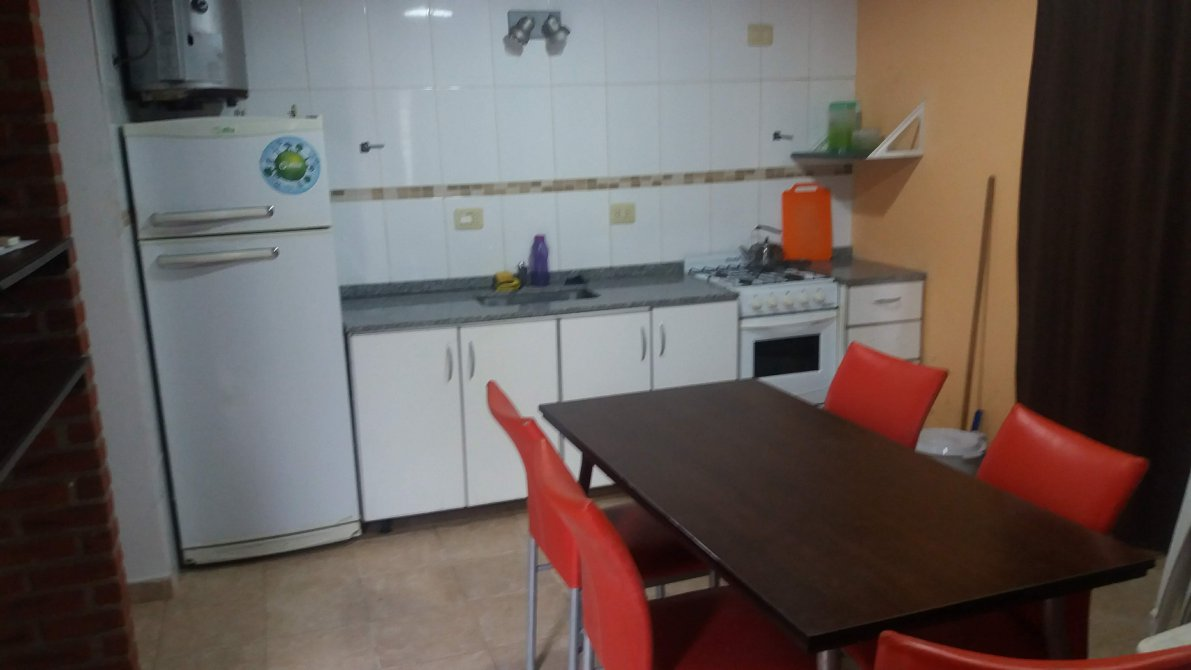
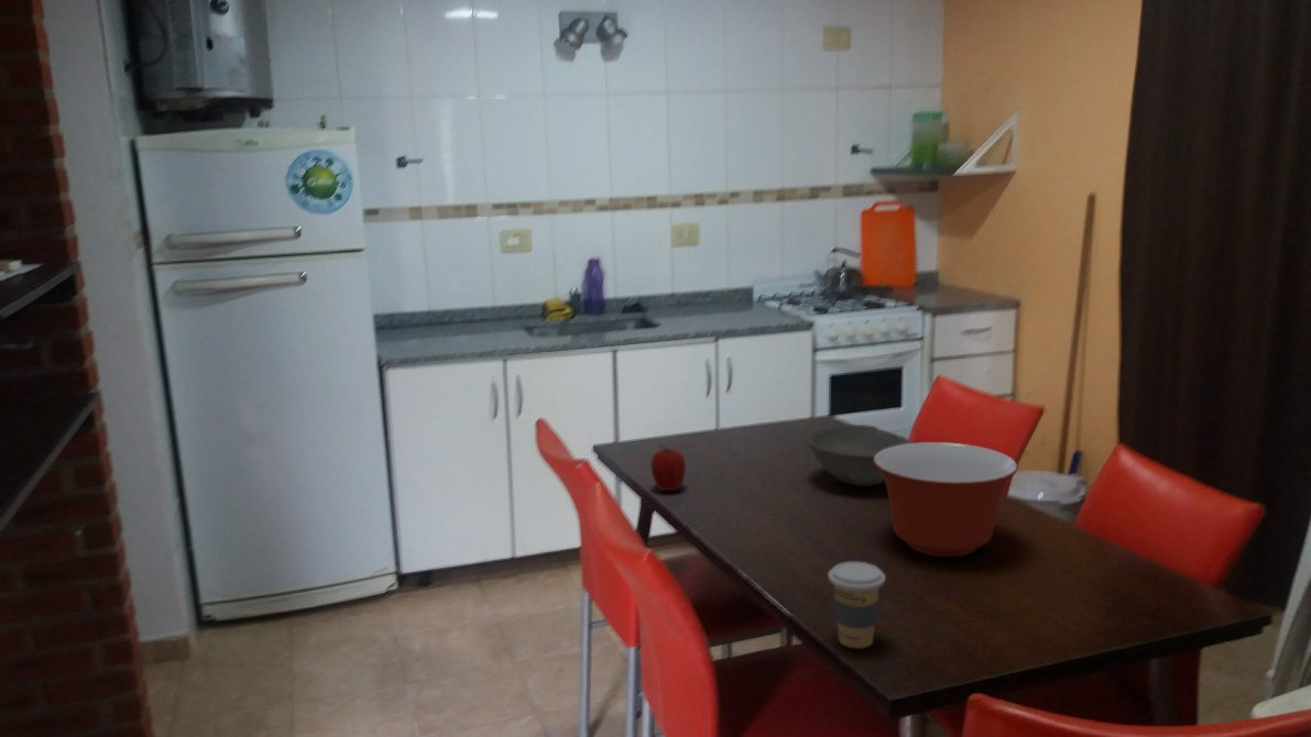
+ bowl (860, 460)
+ mixing bowl (942, 503)
+ fruit (667, 466)
+ coffee cup (855, 605)
